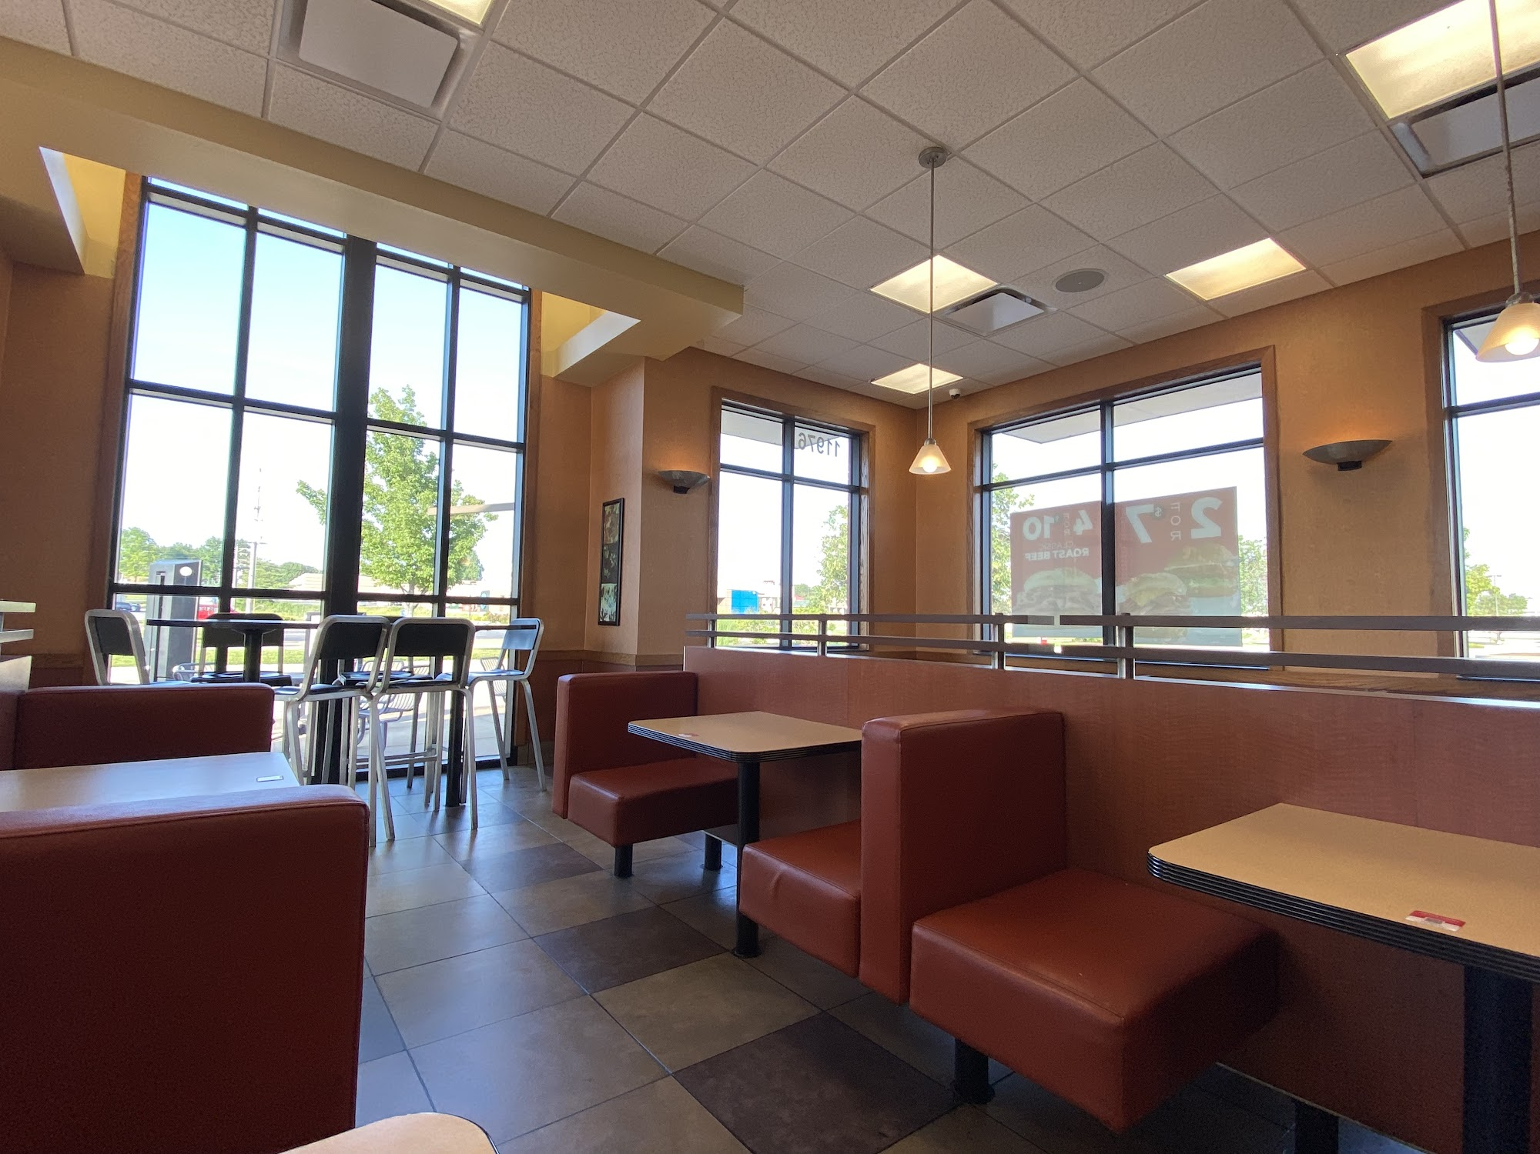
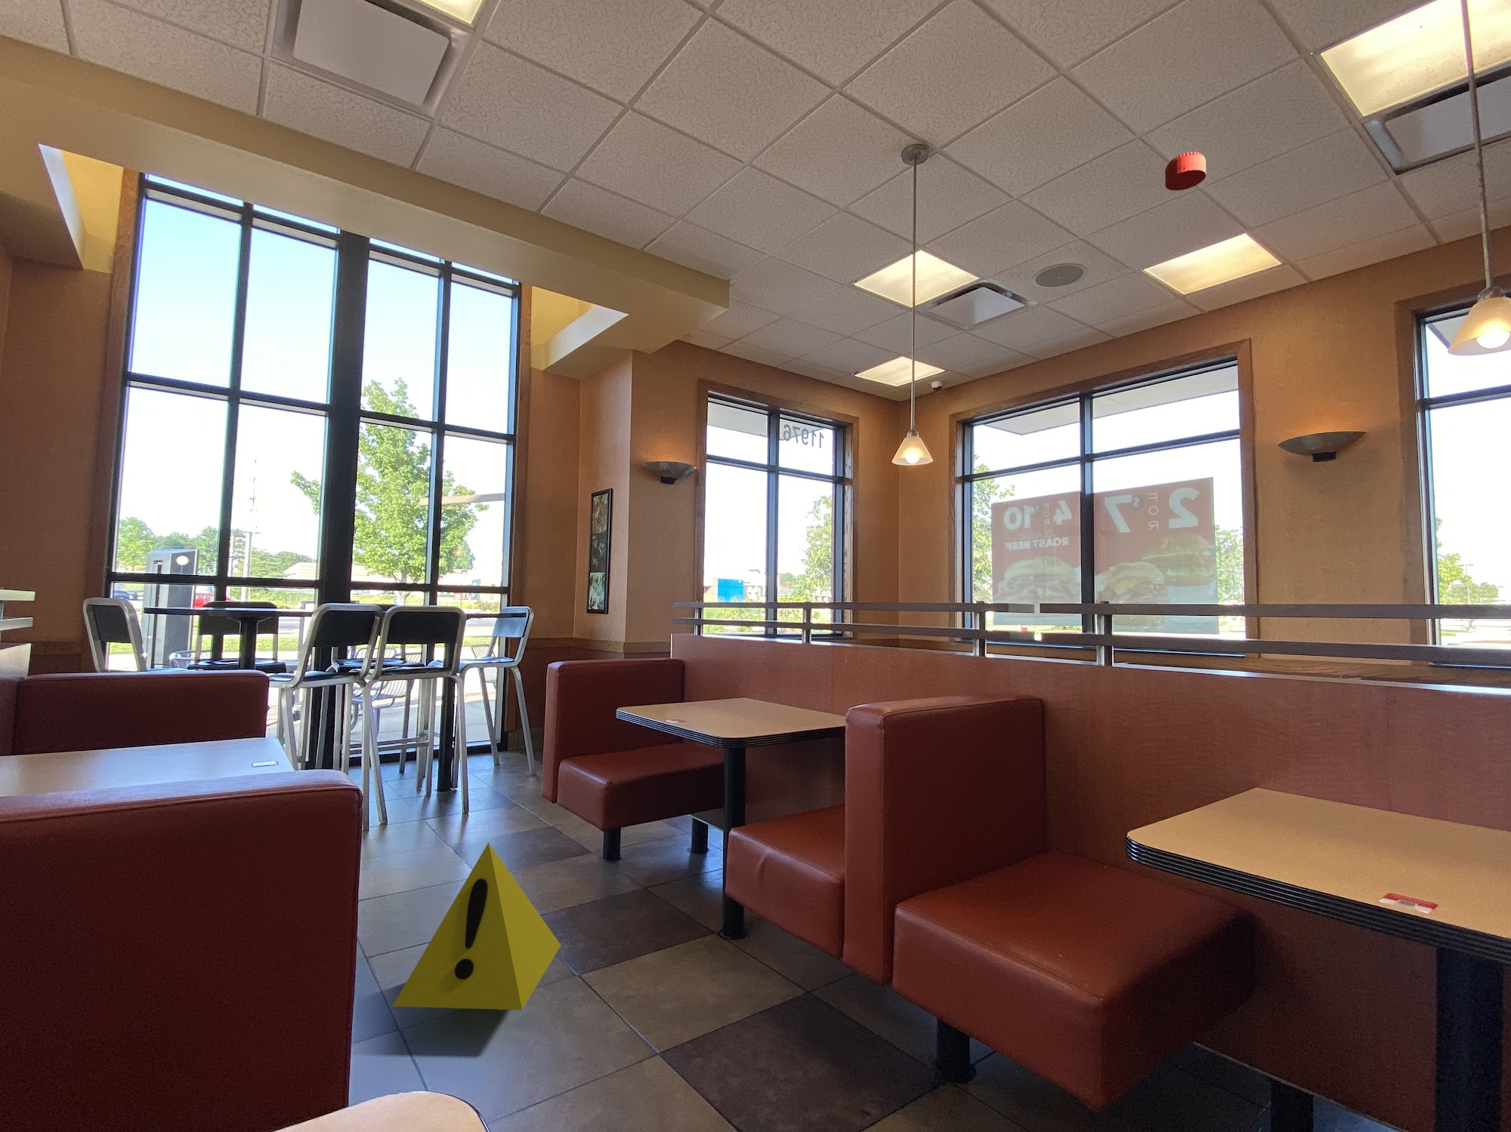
+ warning sign (485, 926)
+ smoke detector (1185, 170)
